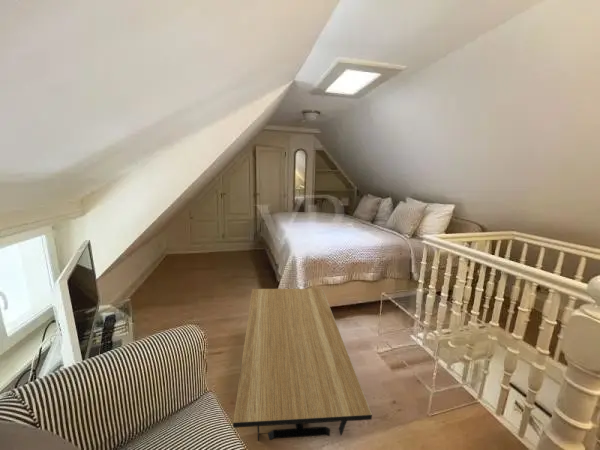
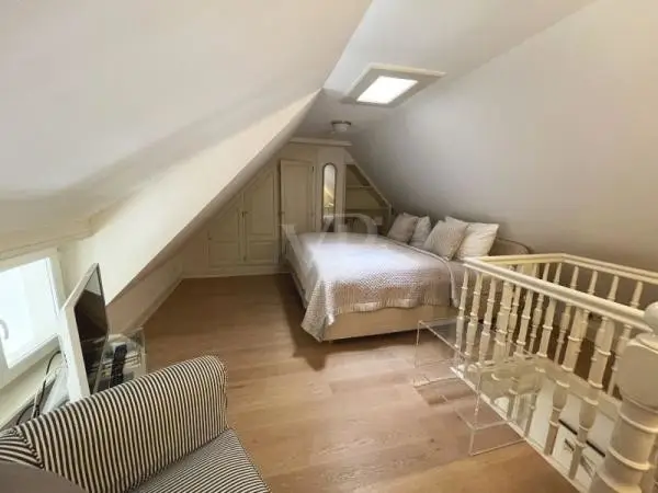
- coffee table (292, 355)
